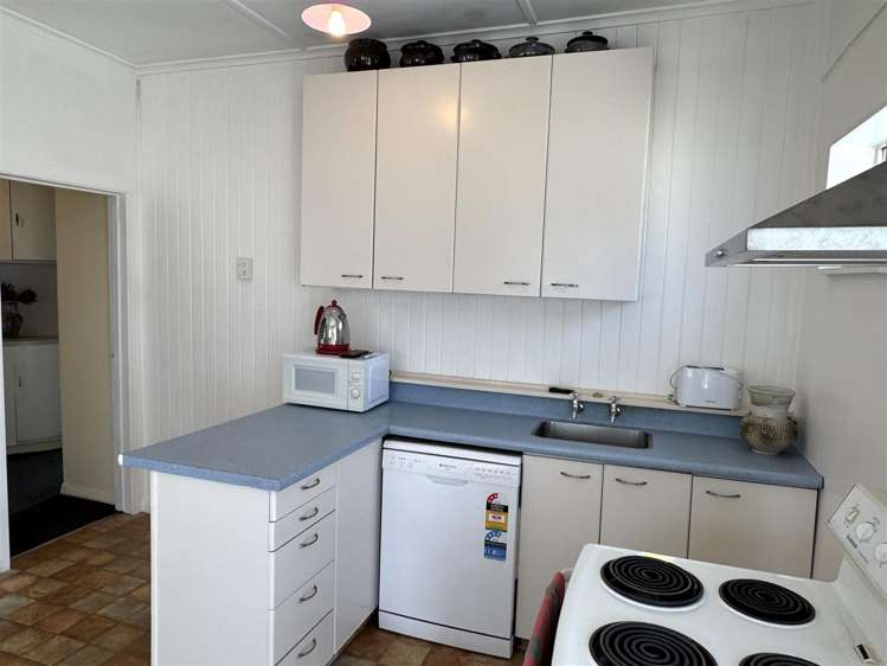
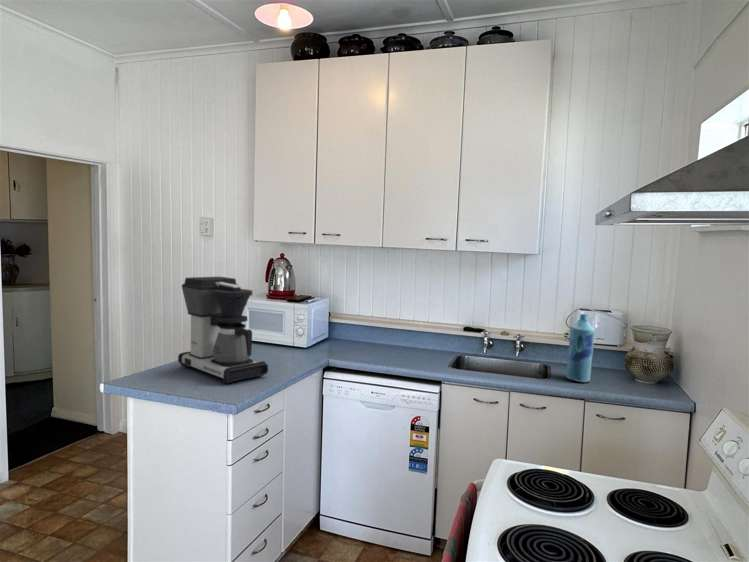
+ coffee maker (223, 326)
+ bottle (580, 347)
